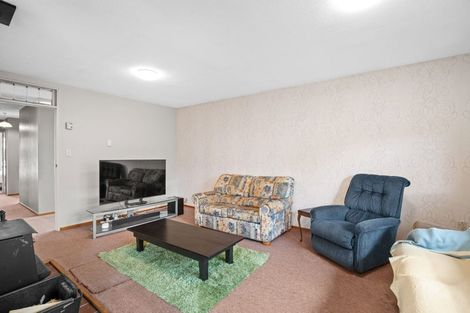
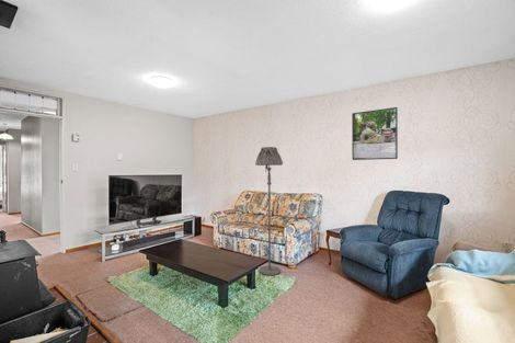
+ floor lamp (268, 209)
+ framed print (374, 135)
